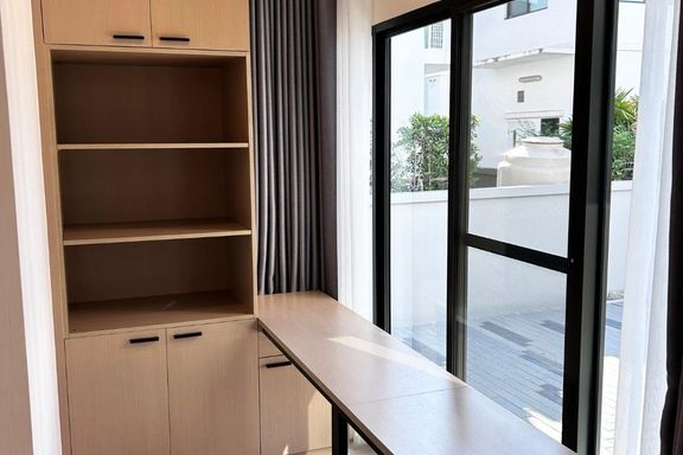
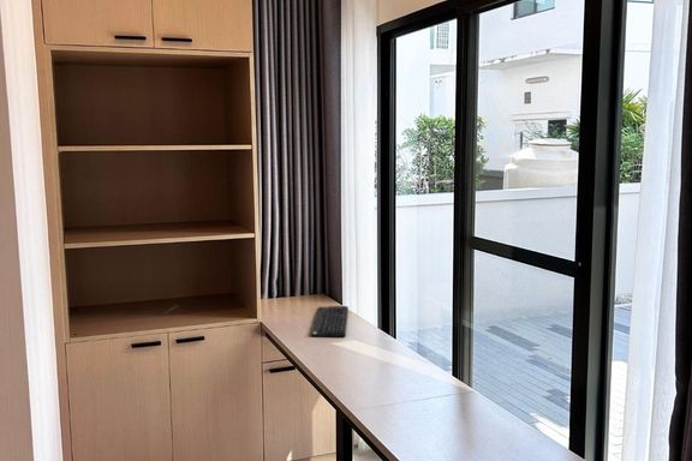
+ keyboard (330, 319)
